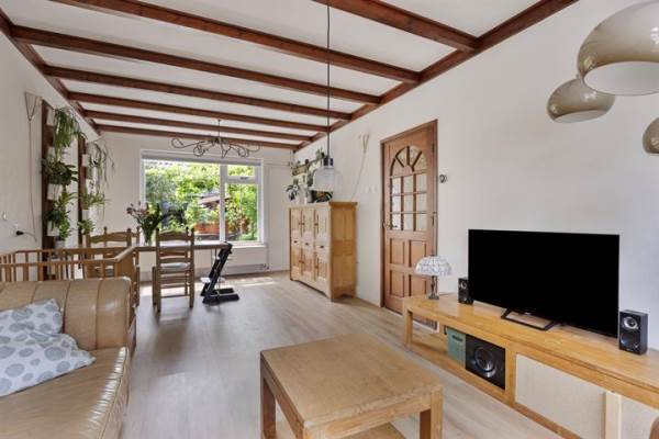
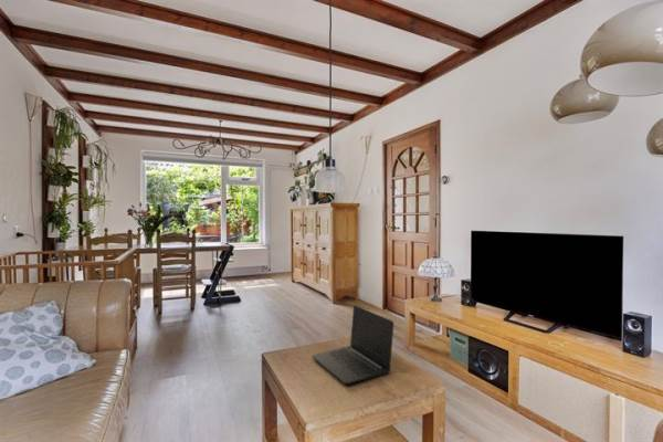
+ laptop (350, 340)
